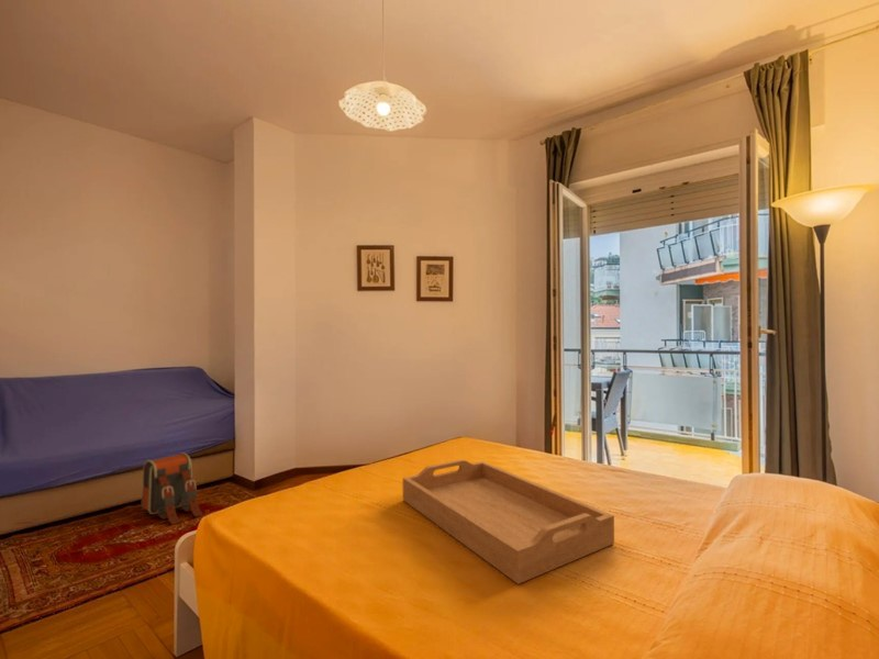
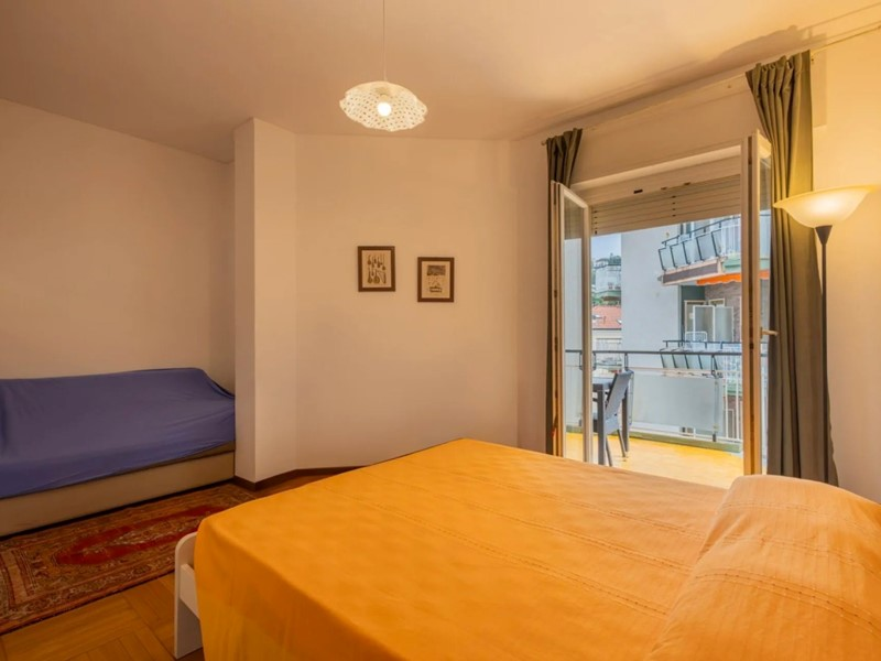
- backpack (170, 483)
- serving tray (496, 503)
